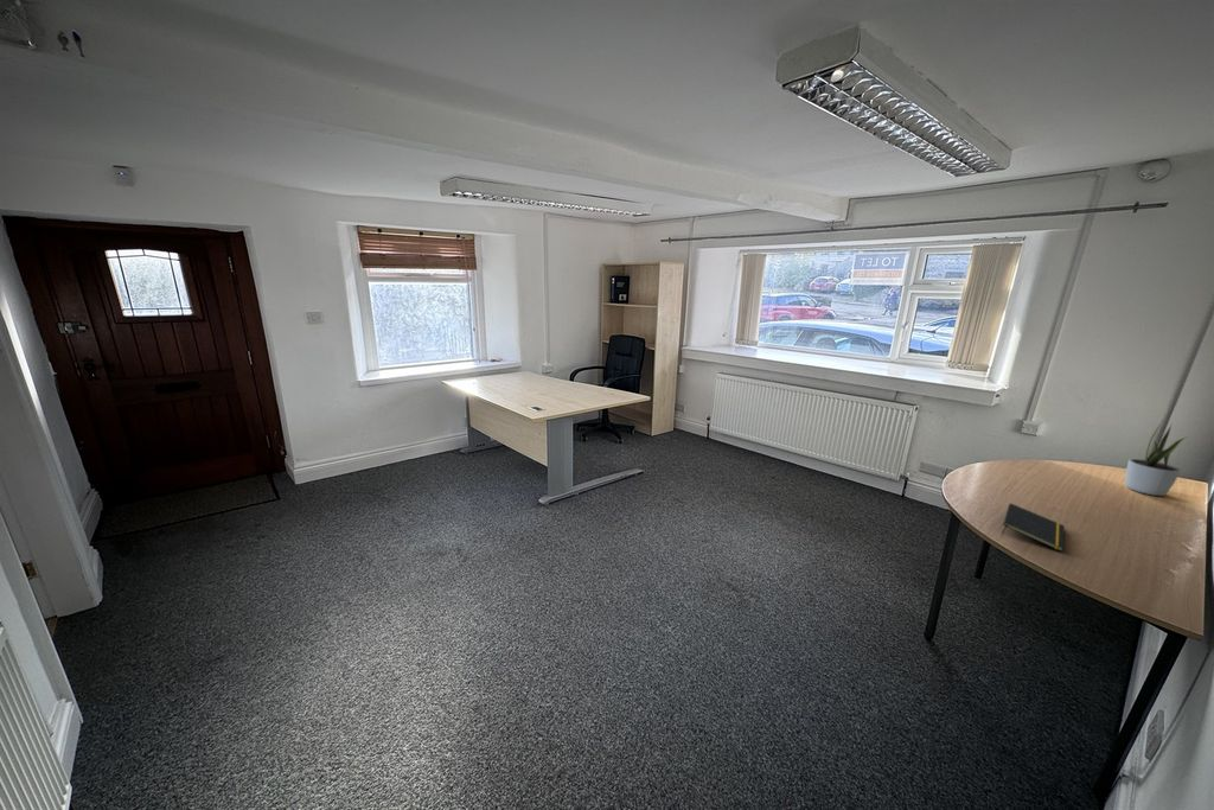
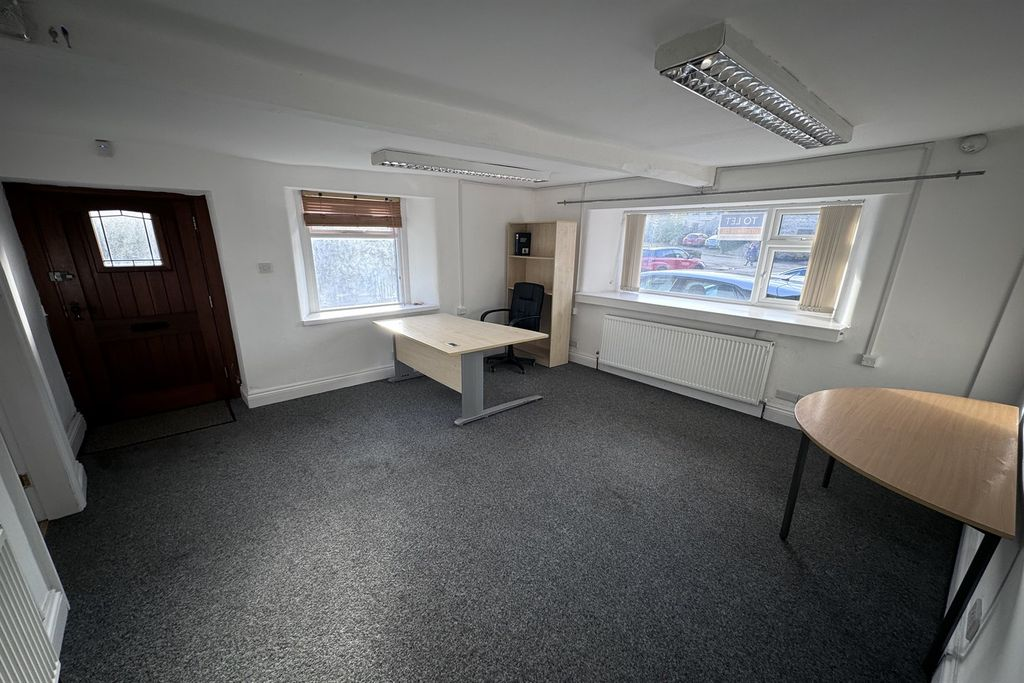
- potted plant (1157, 455)
- notepad (1034, 525)
